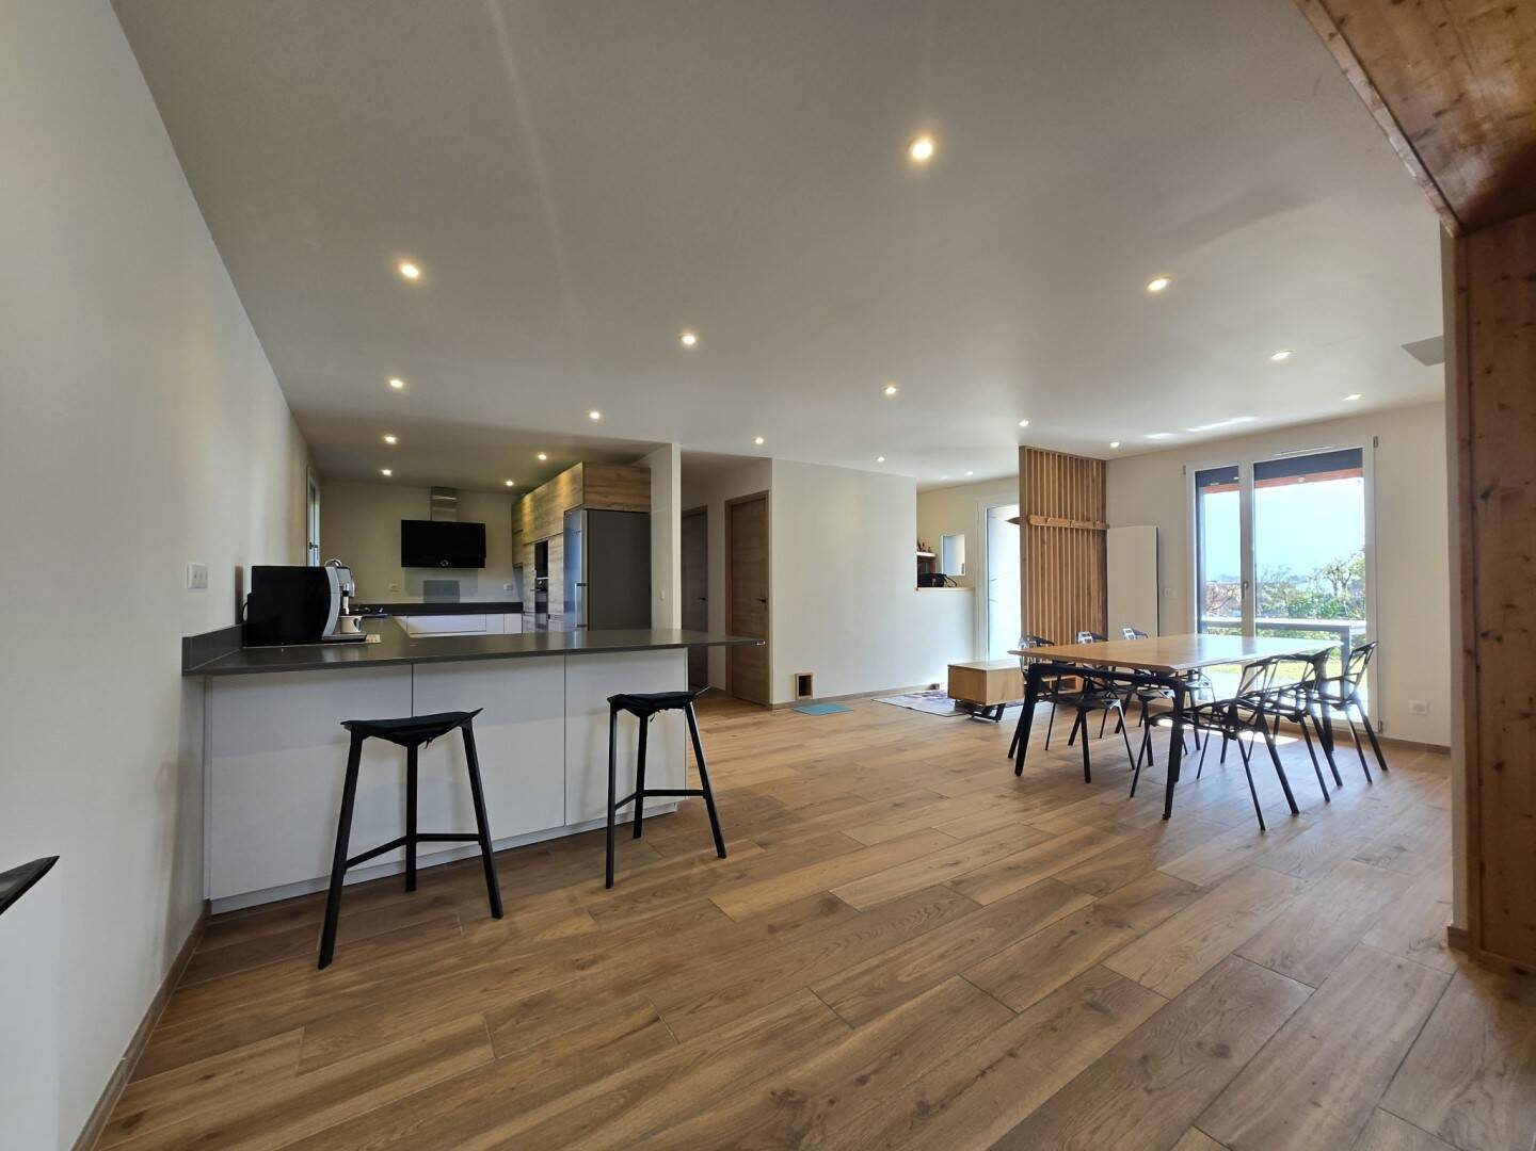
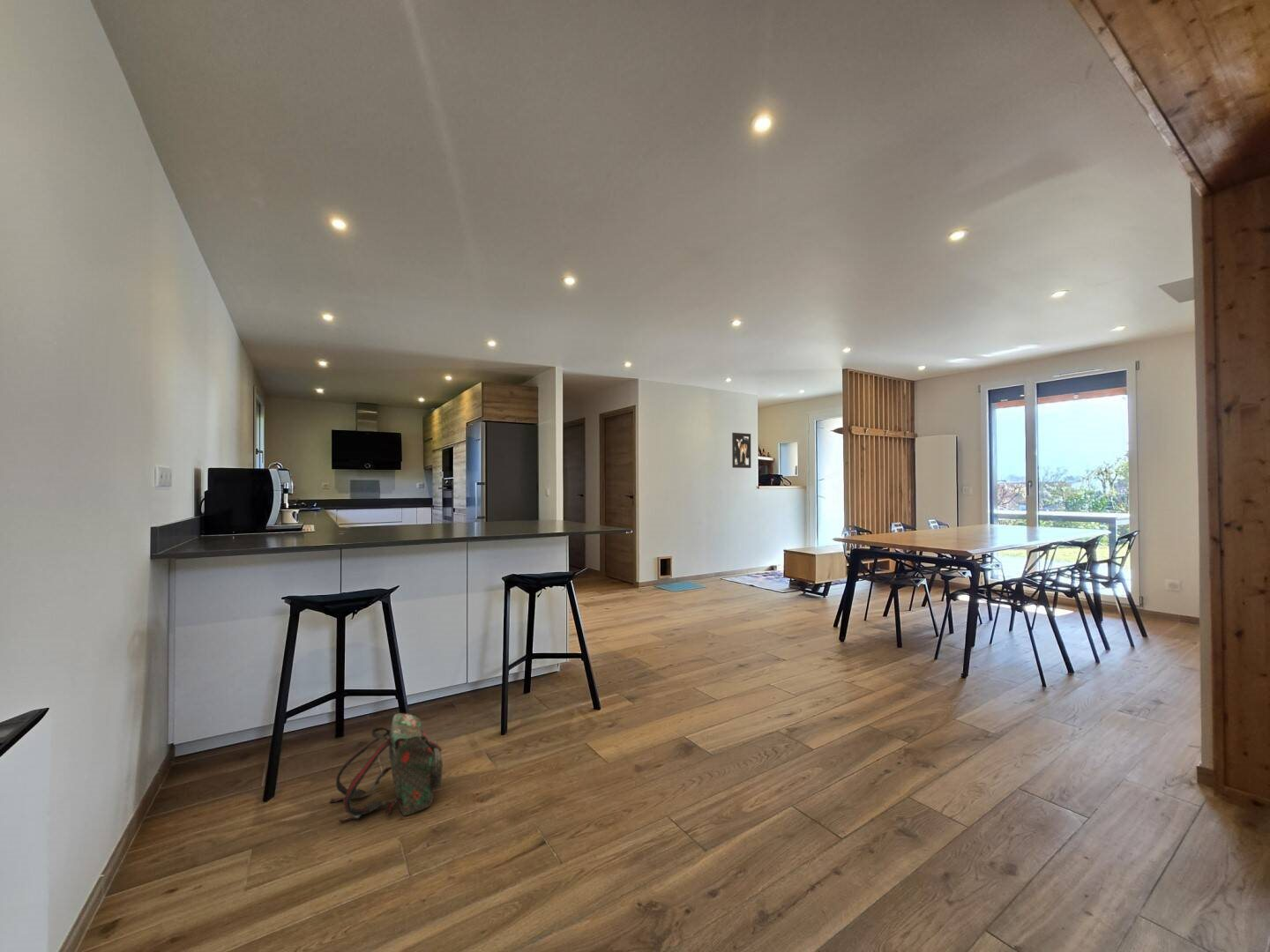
+ wall art (742, 450)
+ backpack (390, 761)
